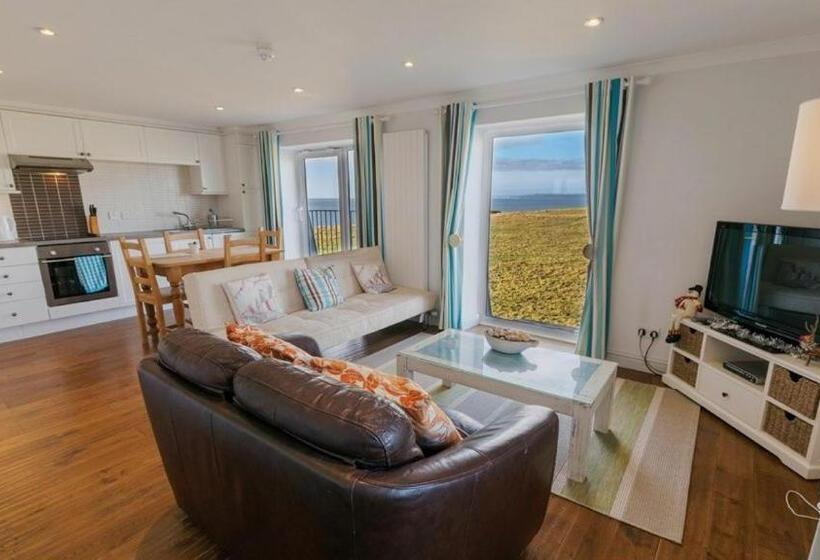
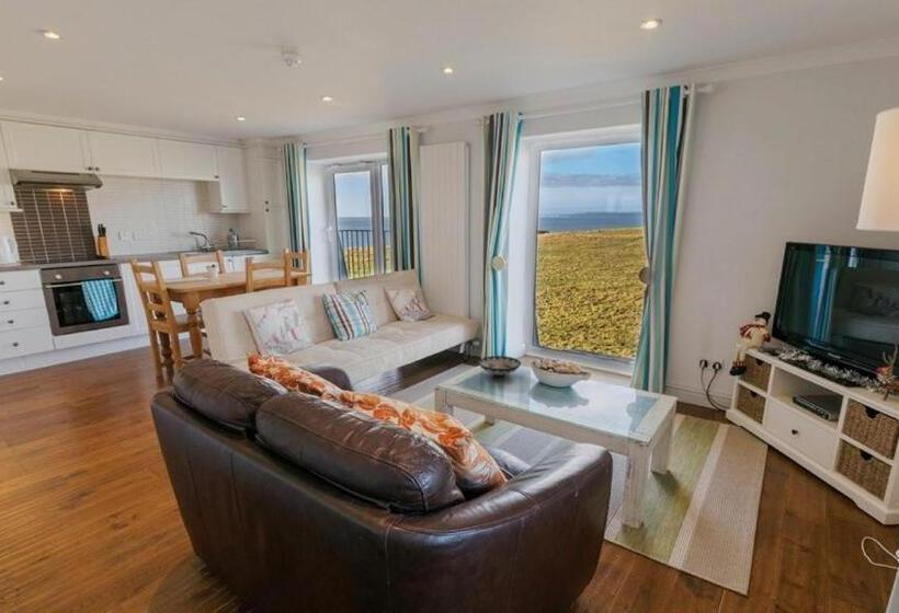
+ bowl (499, 368)
